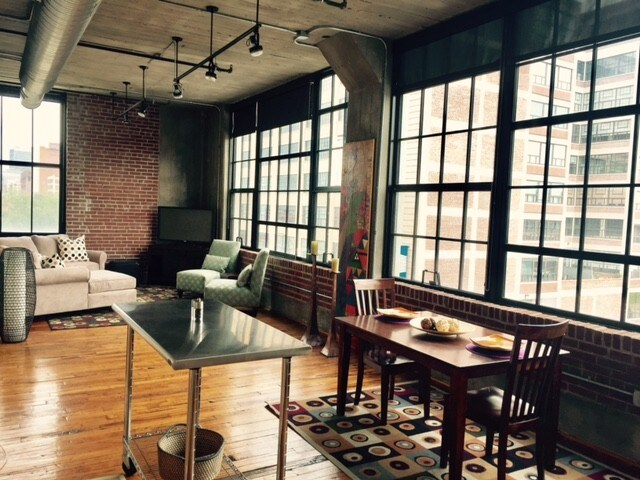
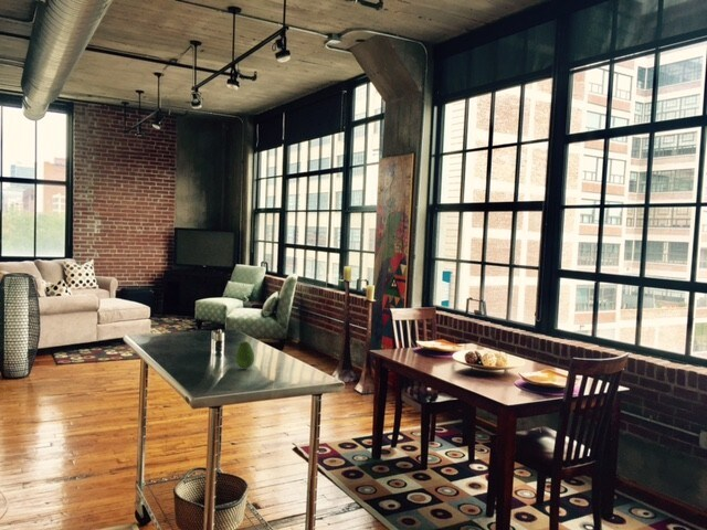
+ fruit (244, 354)
